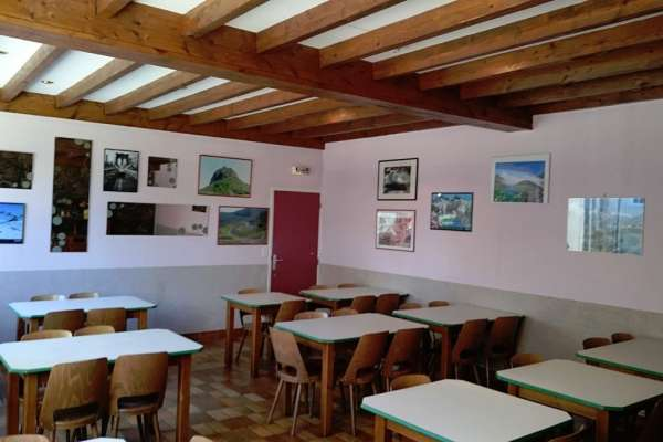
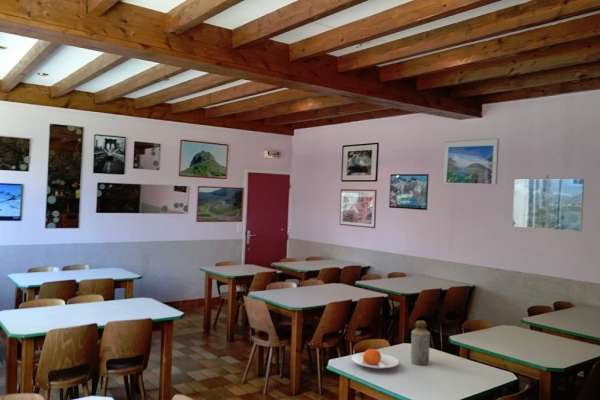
+ bottle (420, 341)
+ plate (374, 358)
